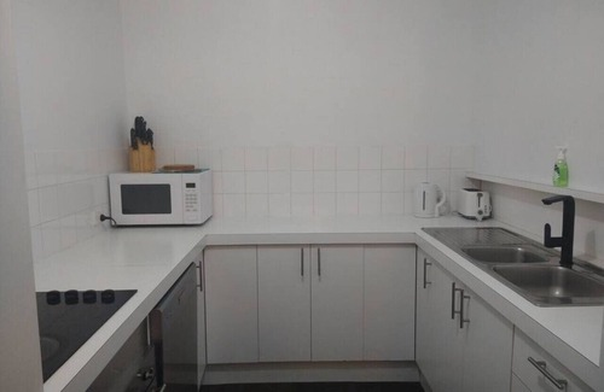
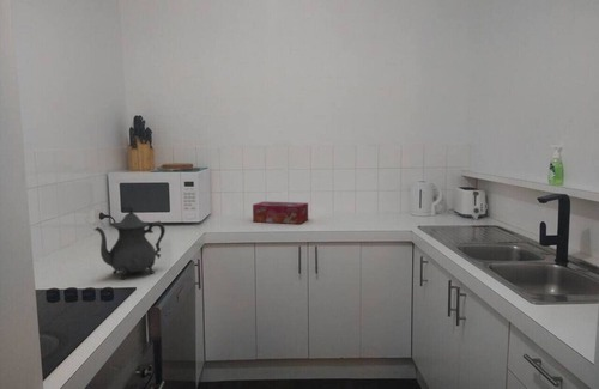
+ tissue box (280, 212)
+ teapot (132, 238)
